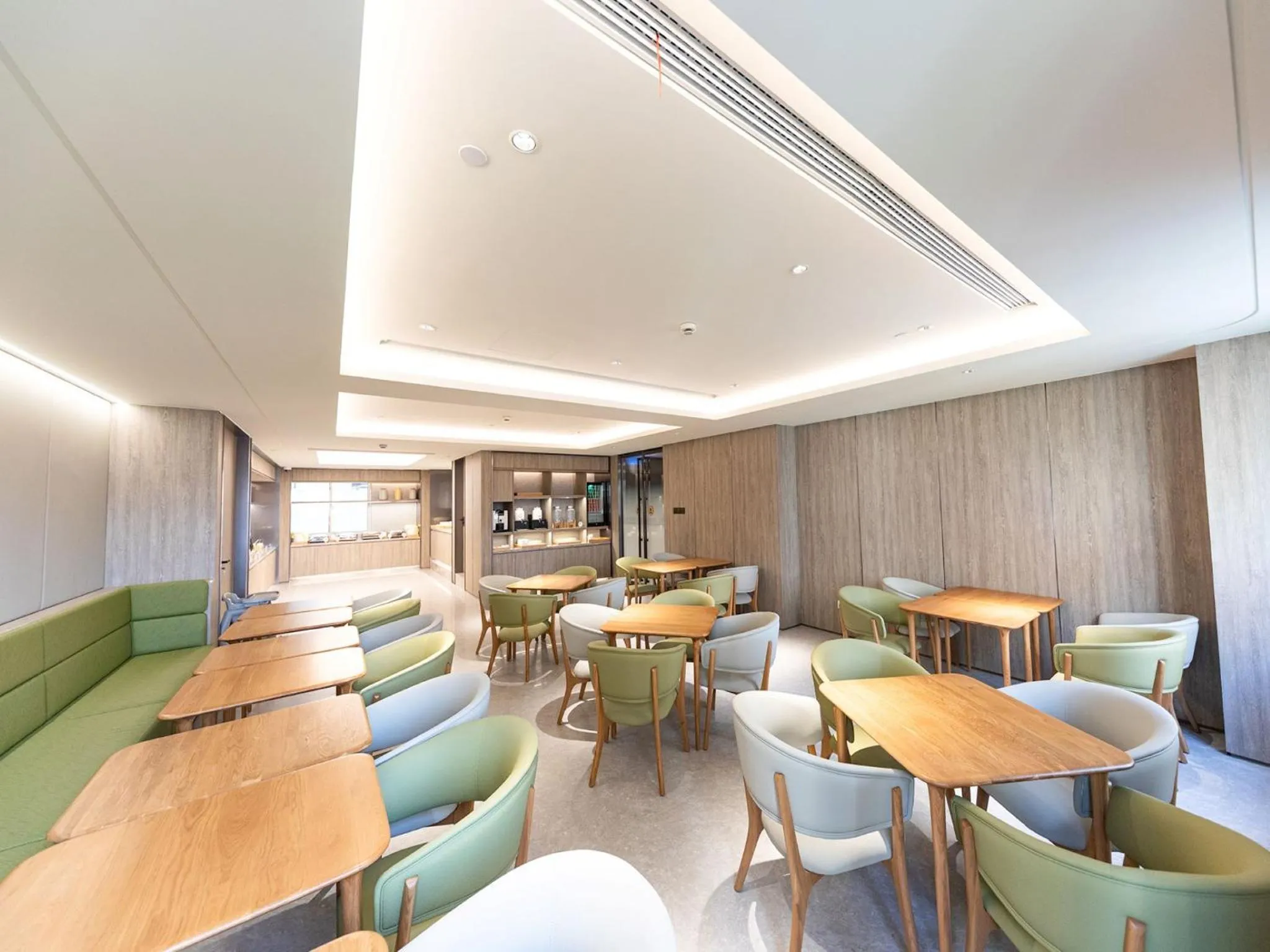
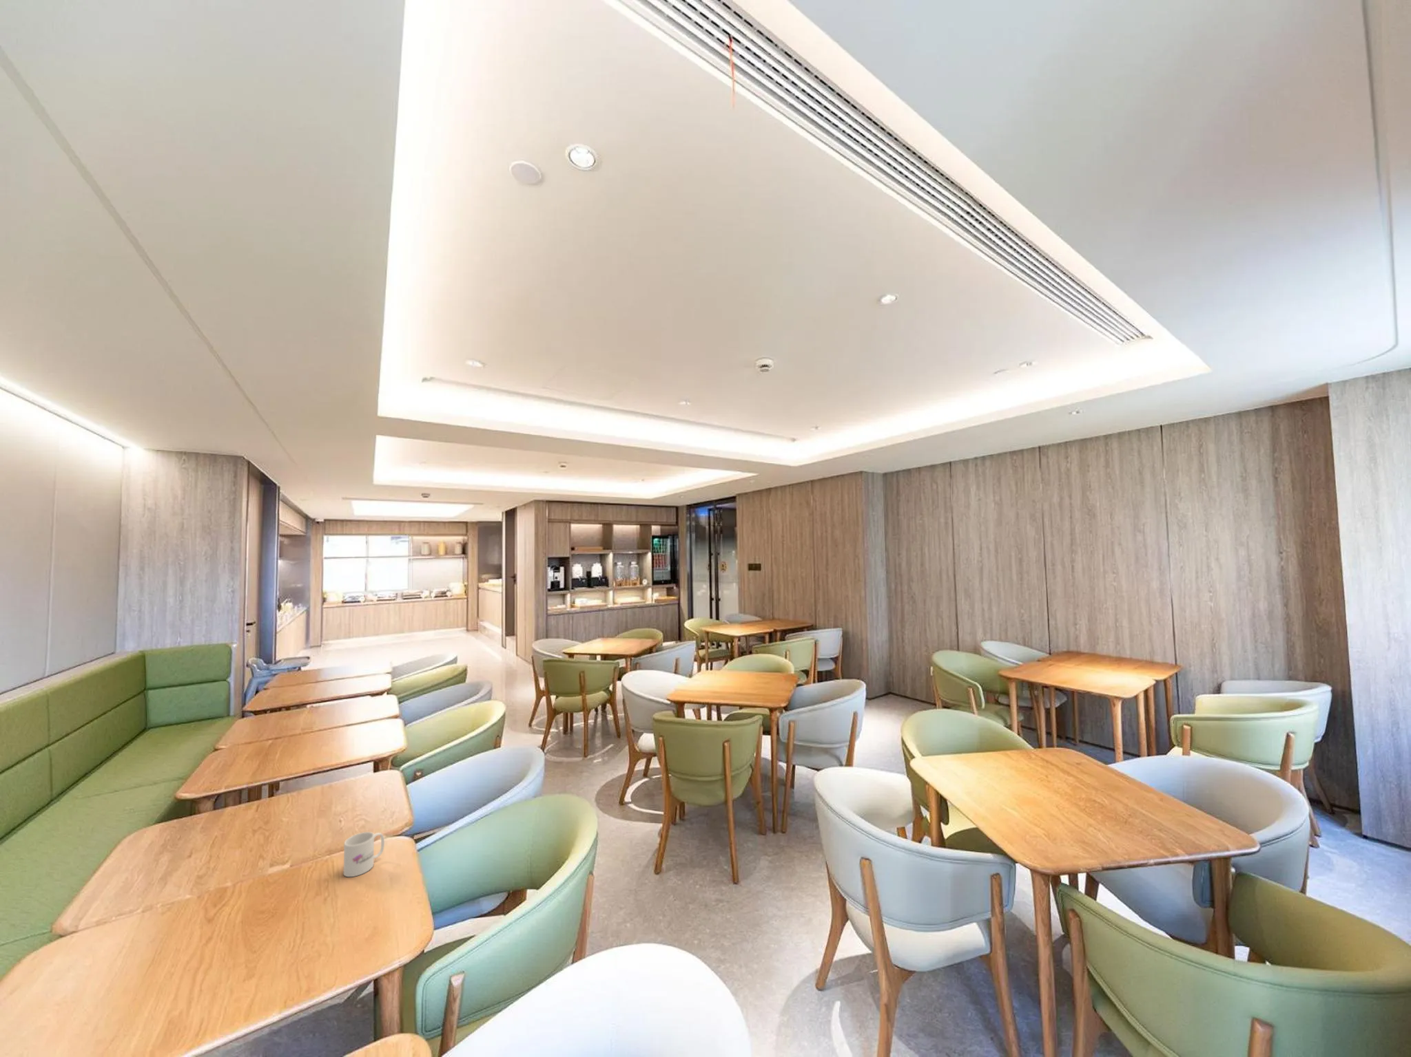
+ mug (364, 850)
